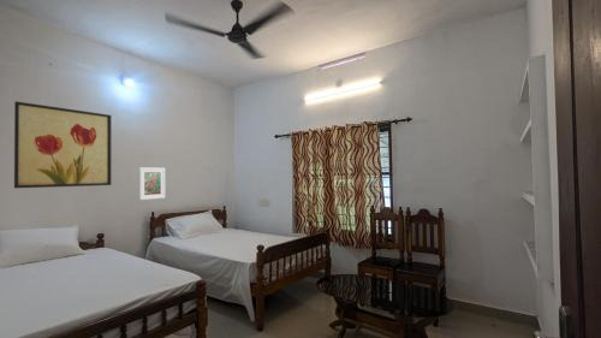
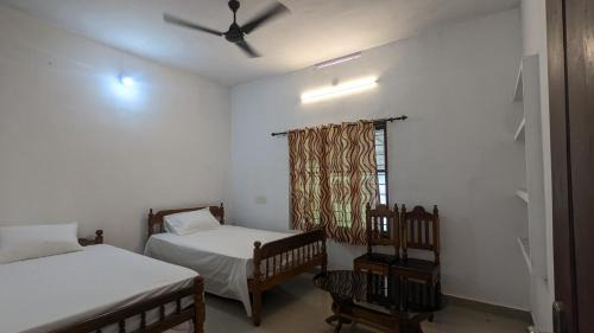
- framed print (151, 183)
- wall art (67, 147)
